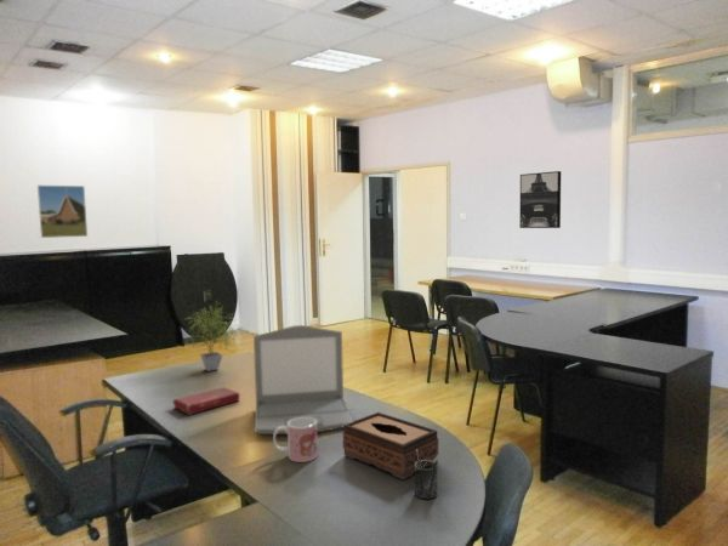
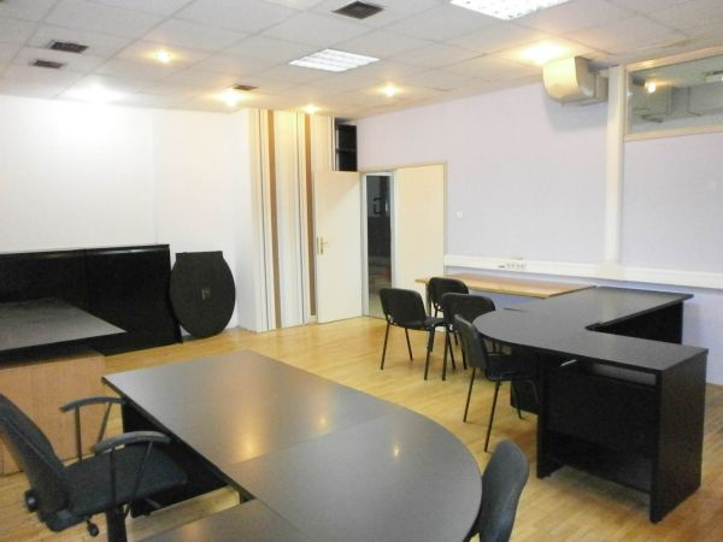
- pencil holder (426, 473)
- laptop (301, 376)
- mug (297, 439)
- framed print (62, 211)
- wall art (539, 200)
- potted plant (212, 334)
- book (206, 399)
- tissue box (389, 443)
